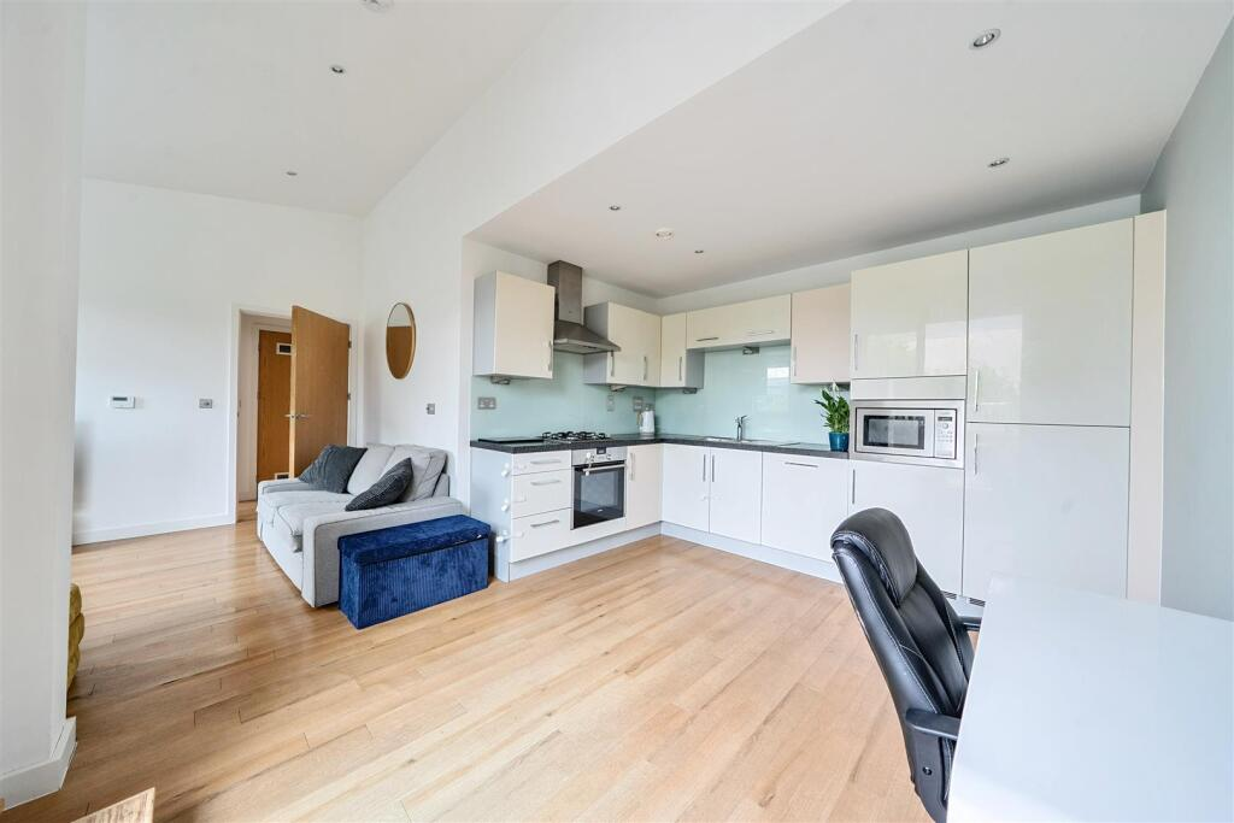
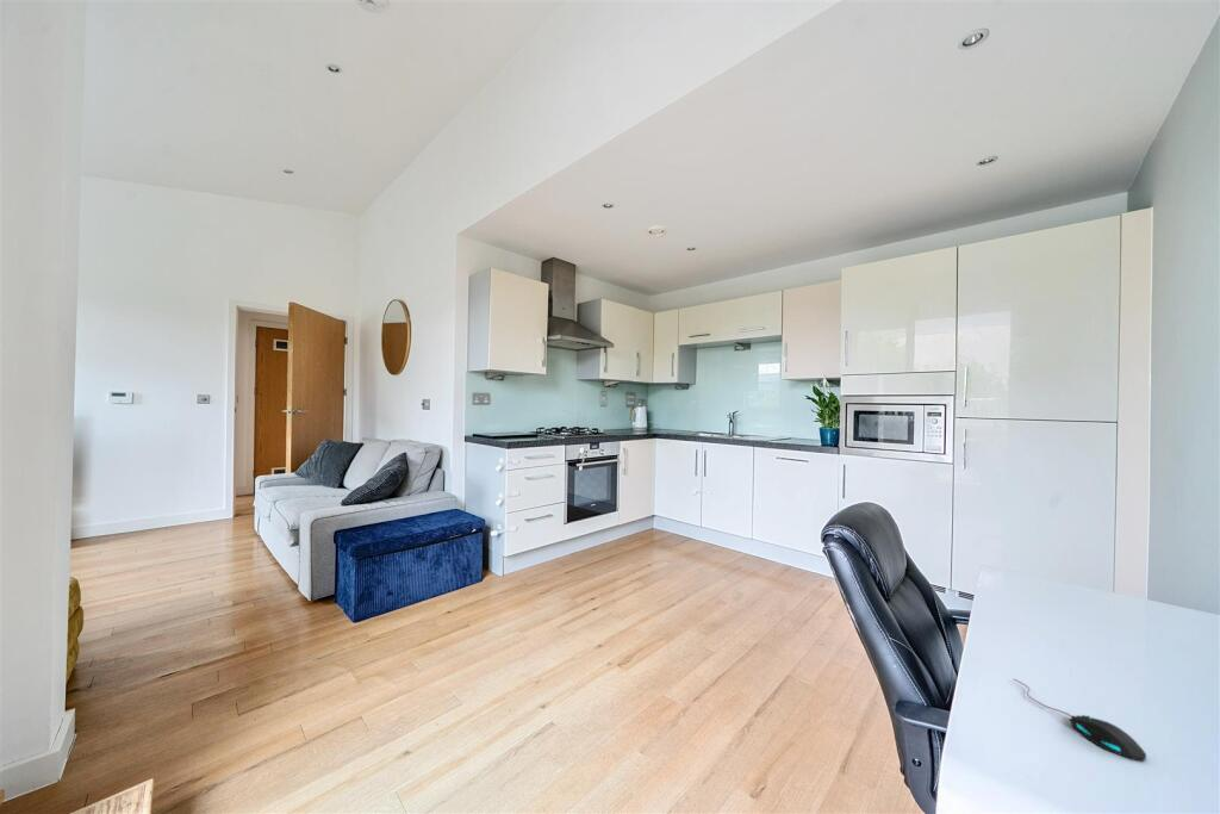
+ mouse (1069, 714)
